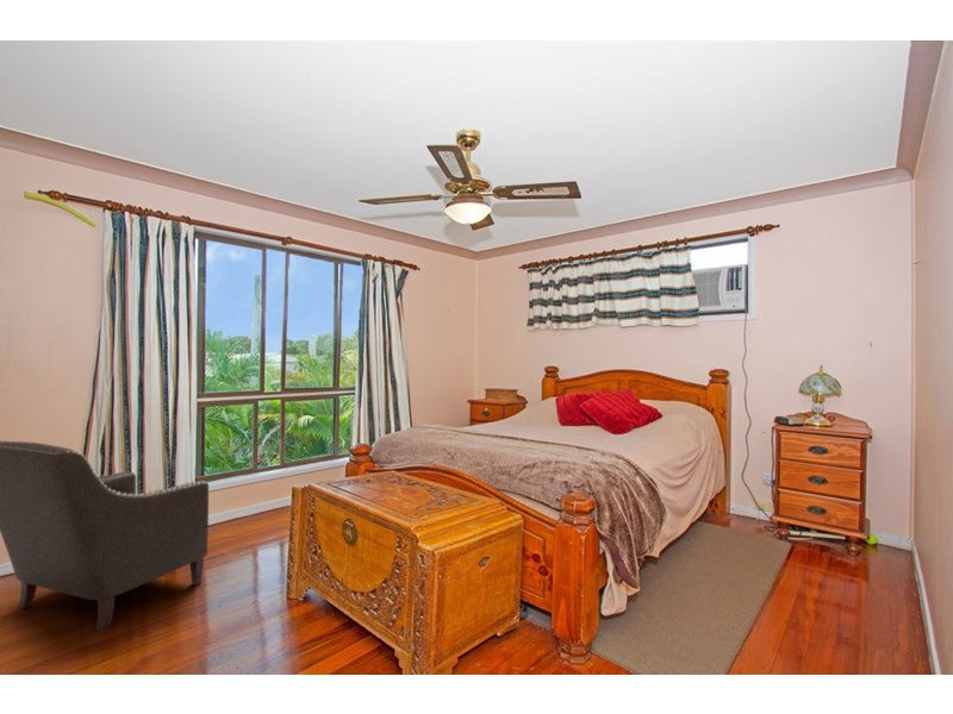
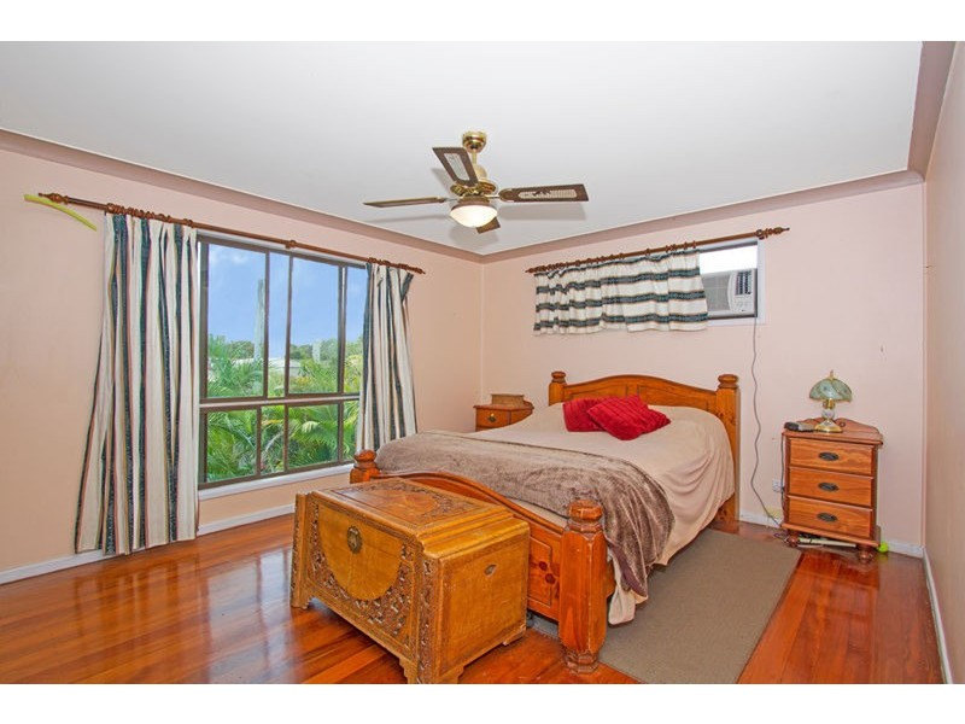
- chair (99, 518)
